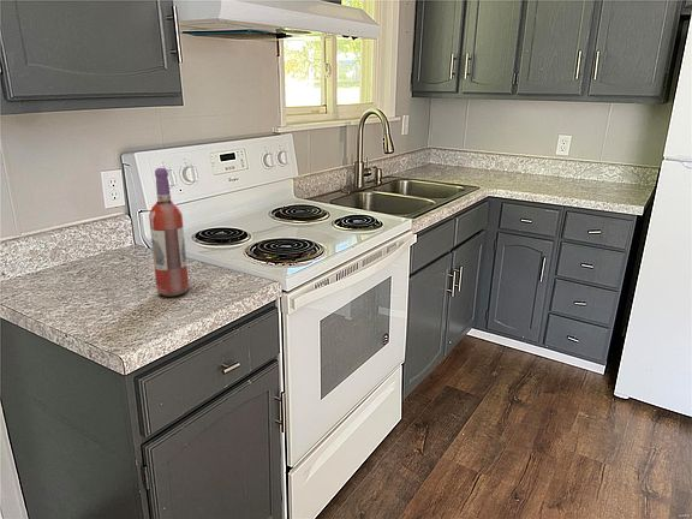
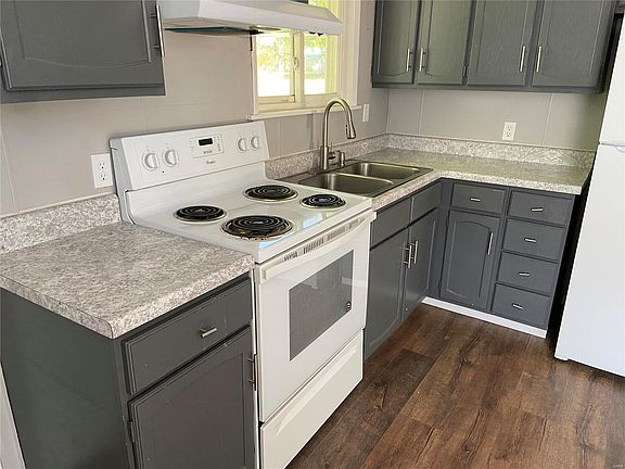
- wine bottle (167, 232)
